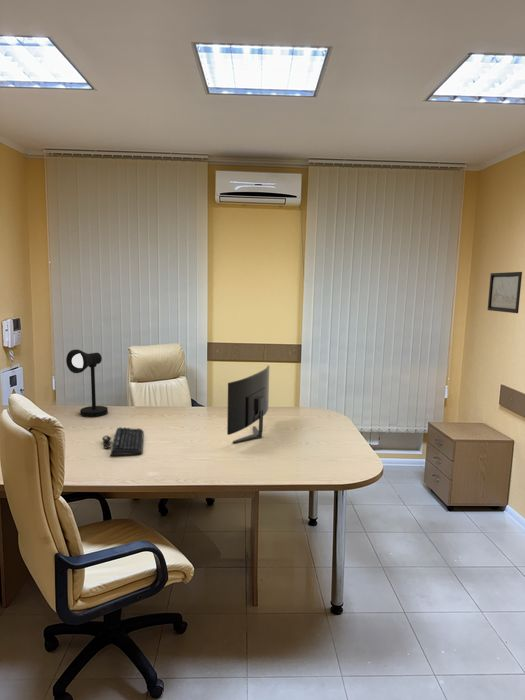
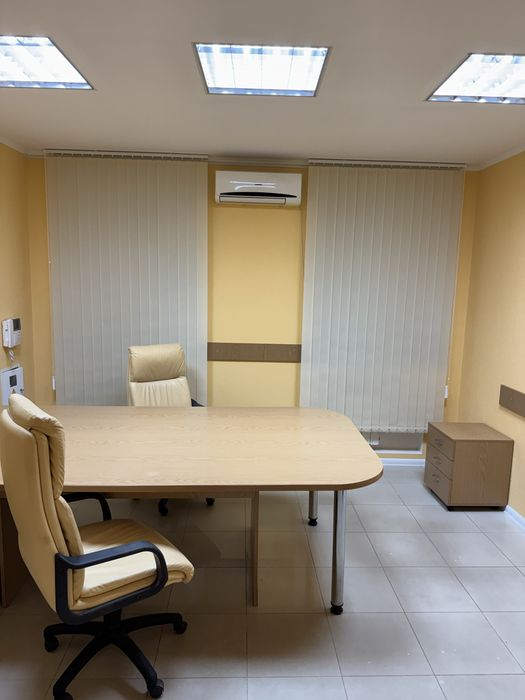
- desk lamp (91, 381)
- monitor (253, 405)
- keyboard (122, 440)
- wall art (503, 292)
